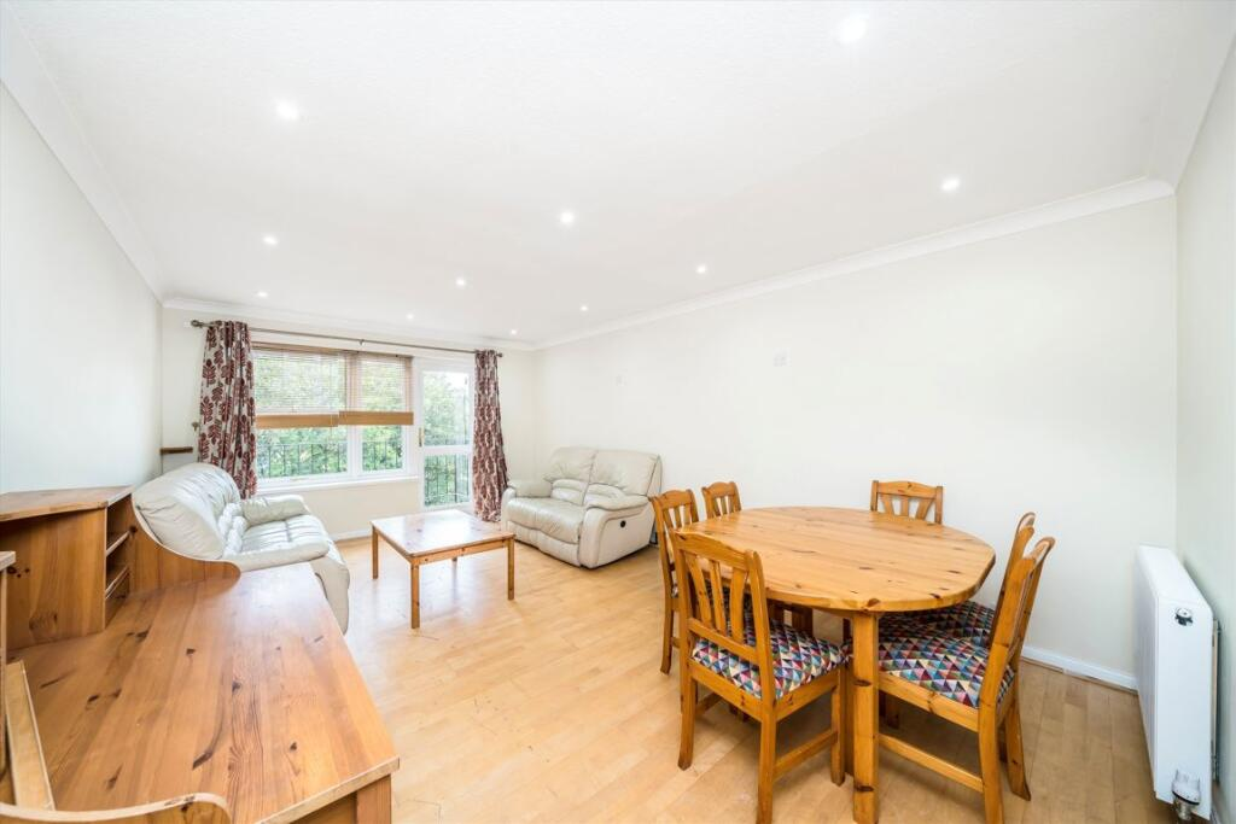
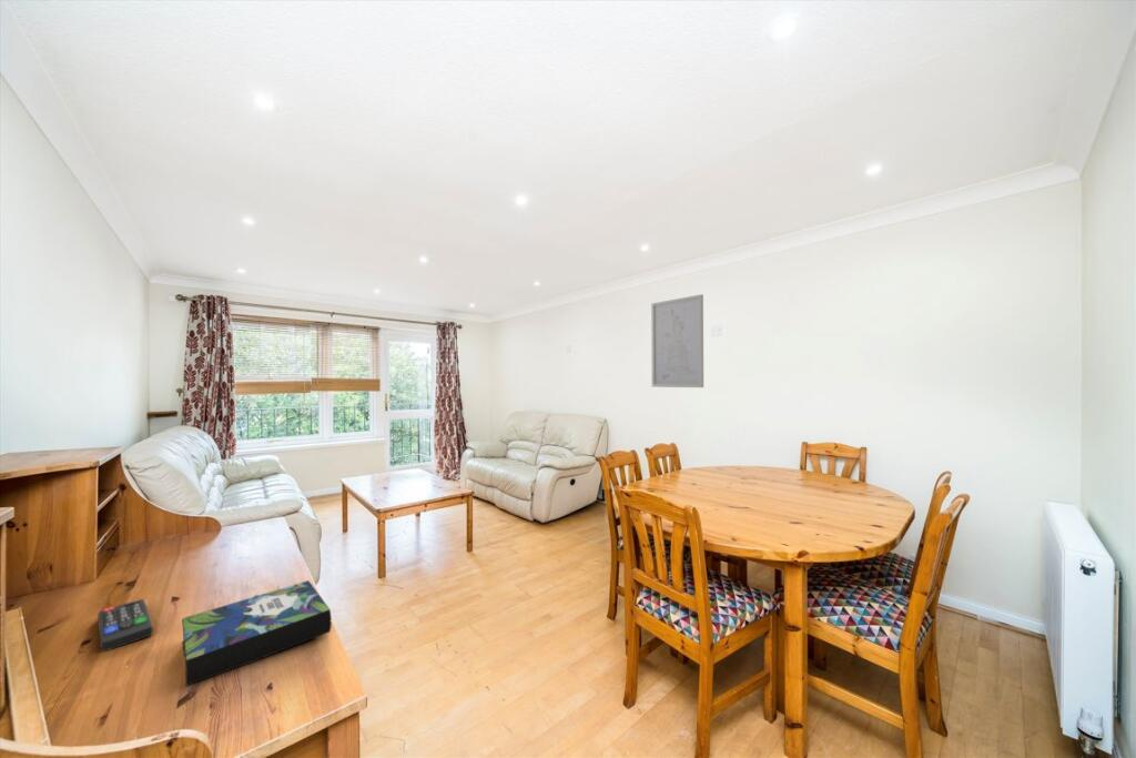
+ remote control (124, 621)
+ book (257, 626)
+ wall art (676, 343)
